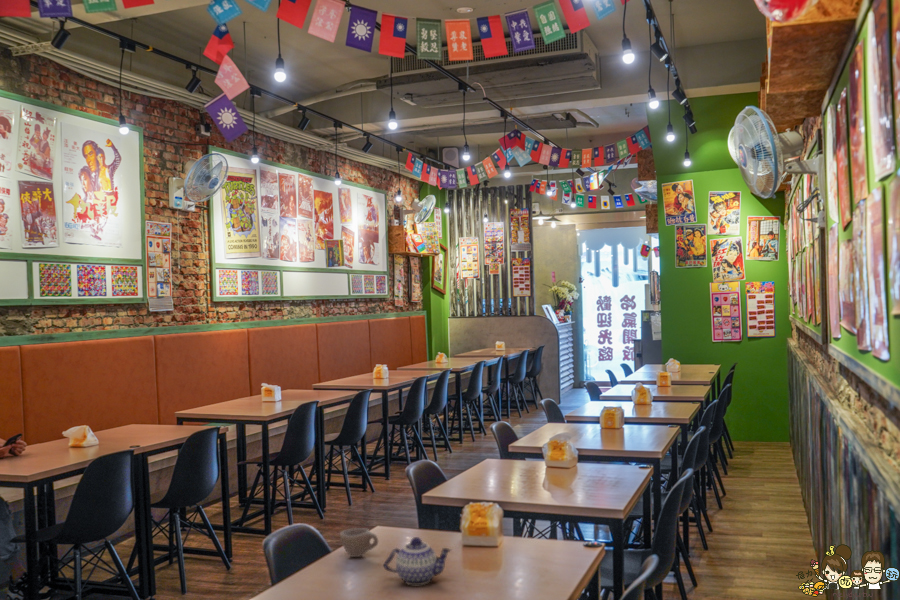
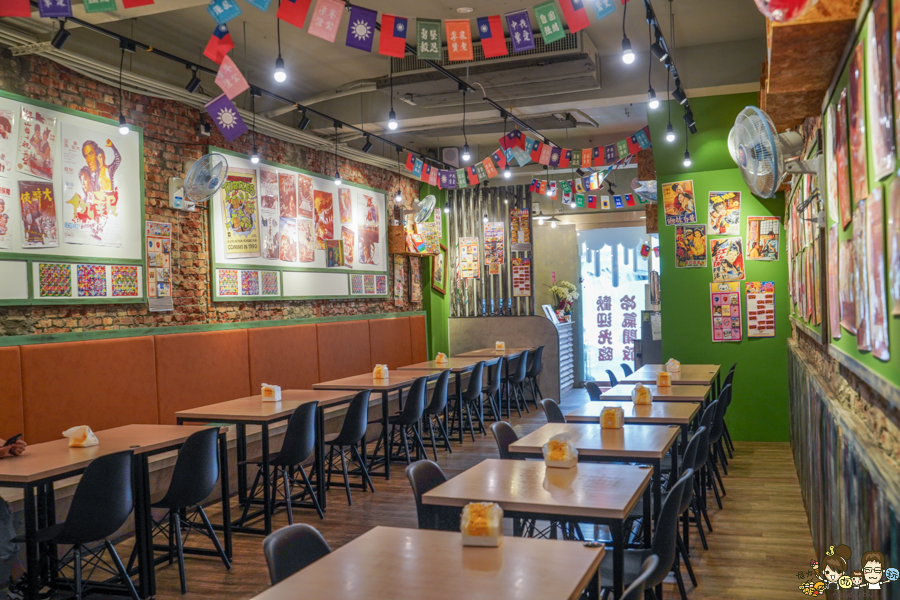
- teapot (417, 559)
- cup (360, 543)
